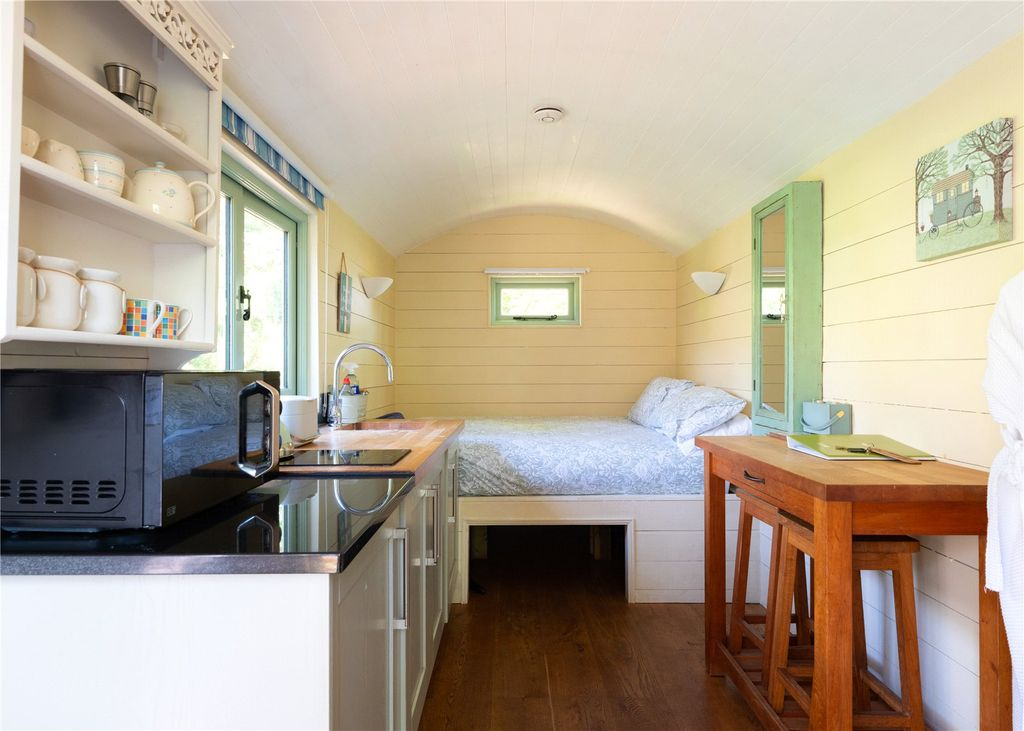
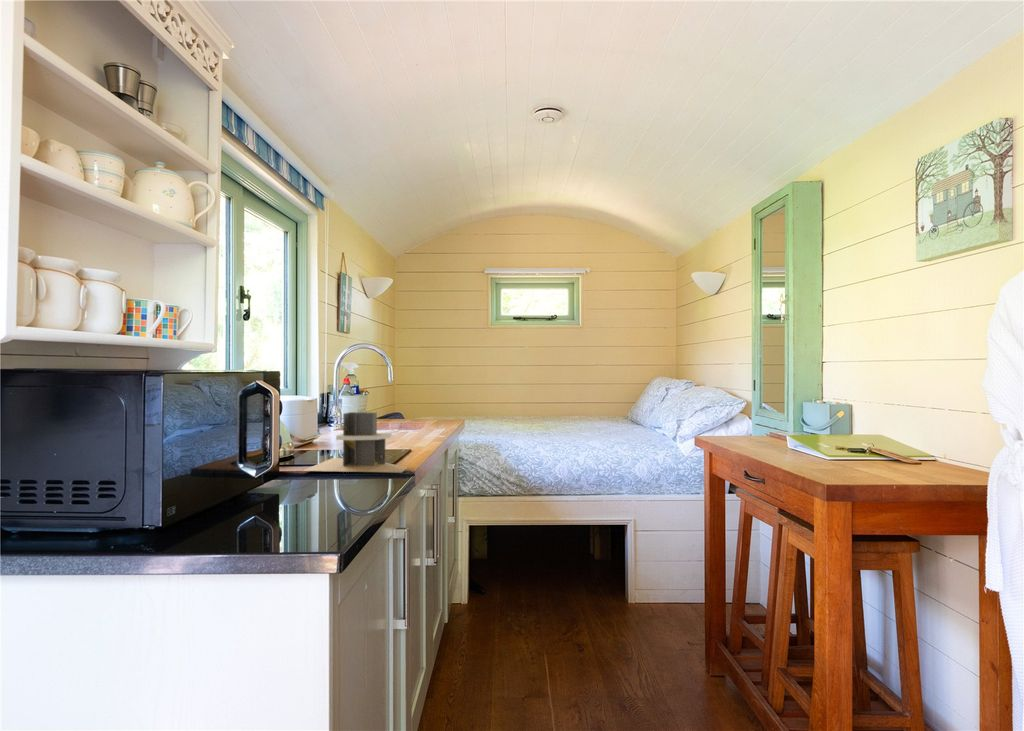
+ toaster (364, 438)
